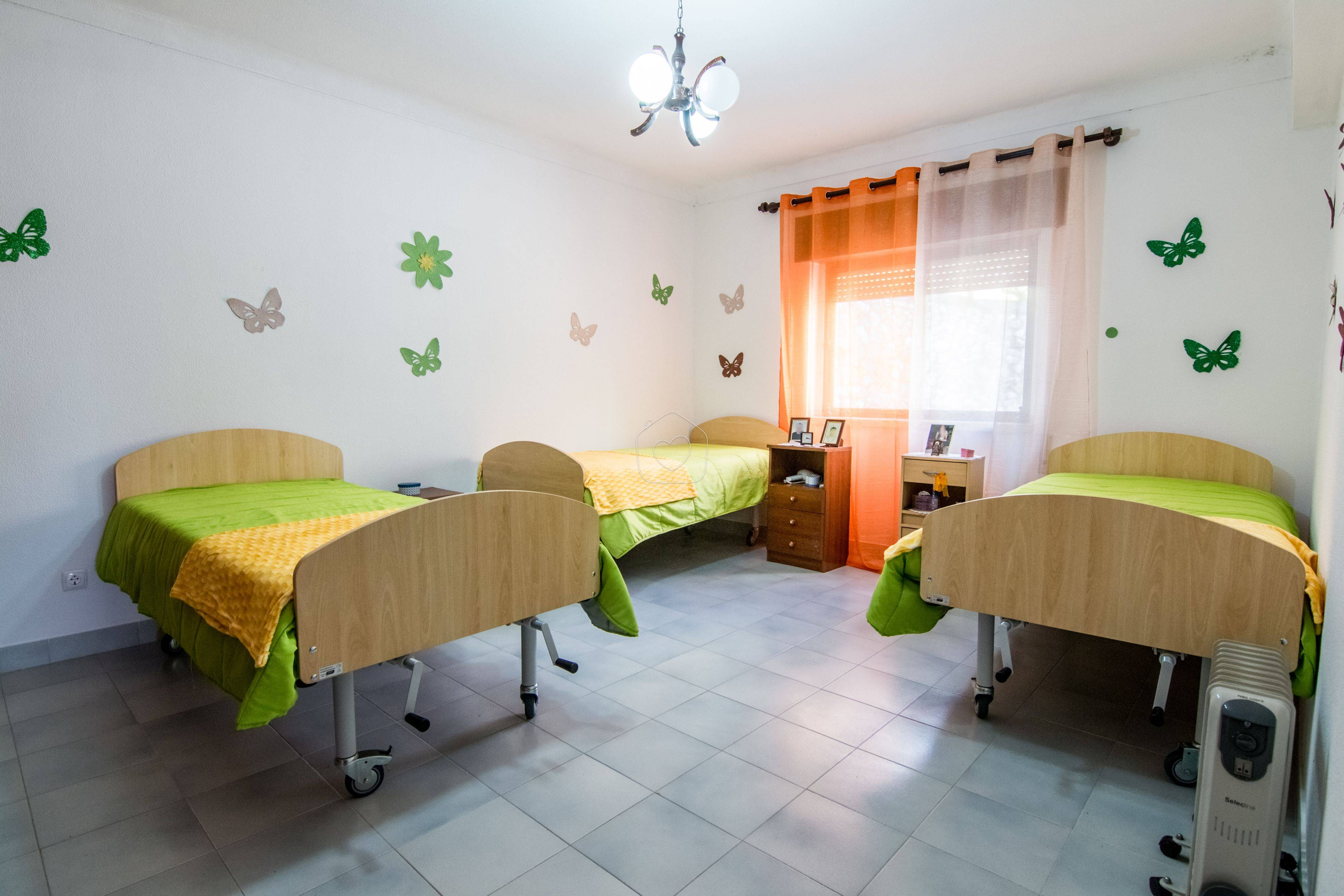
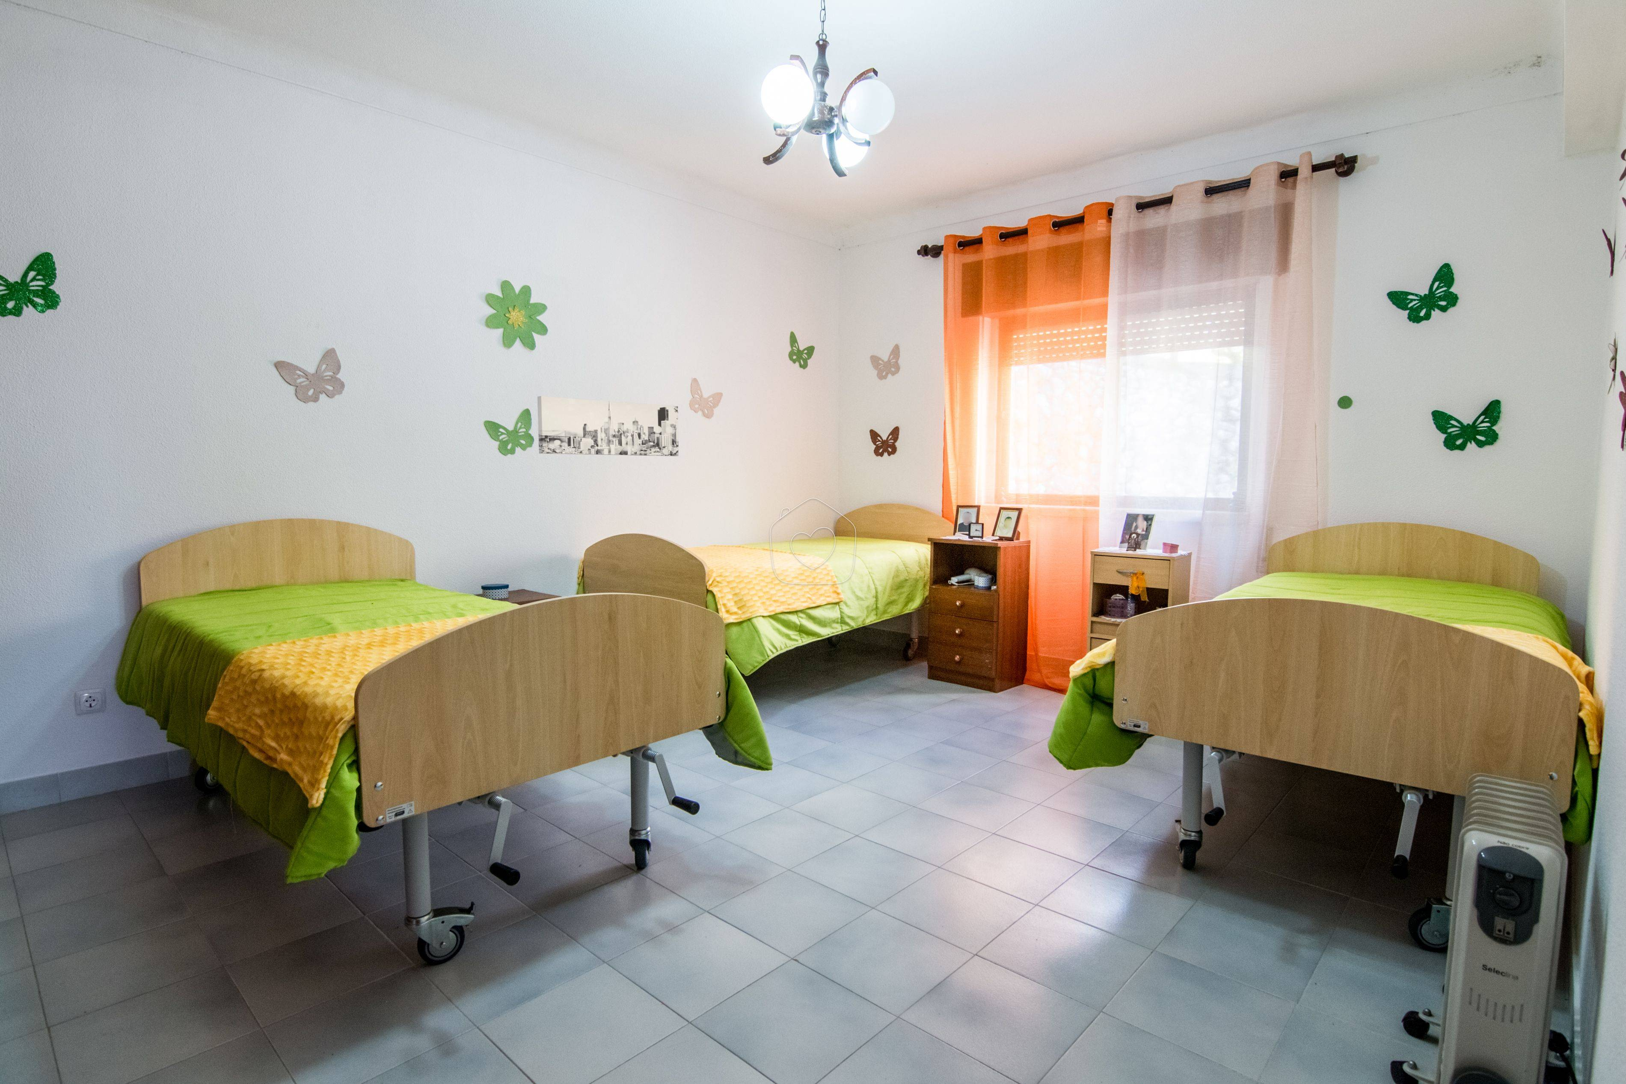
+ wall art (612, 428)
